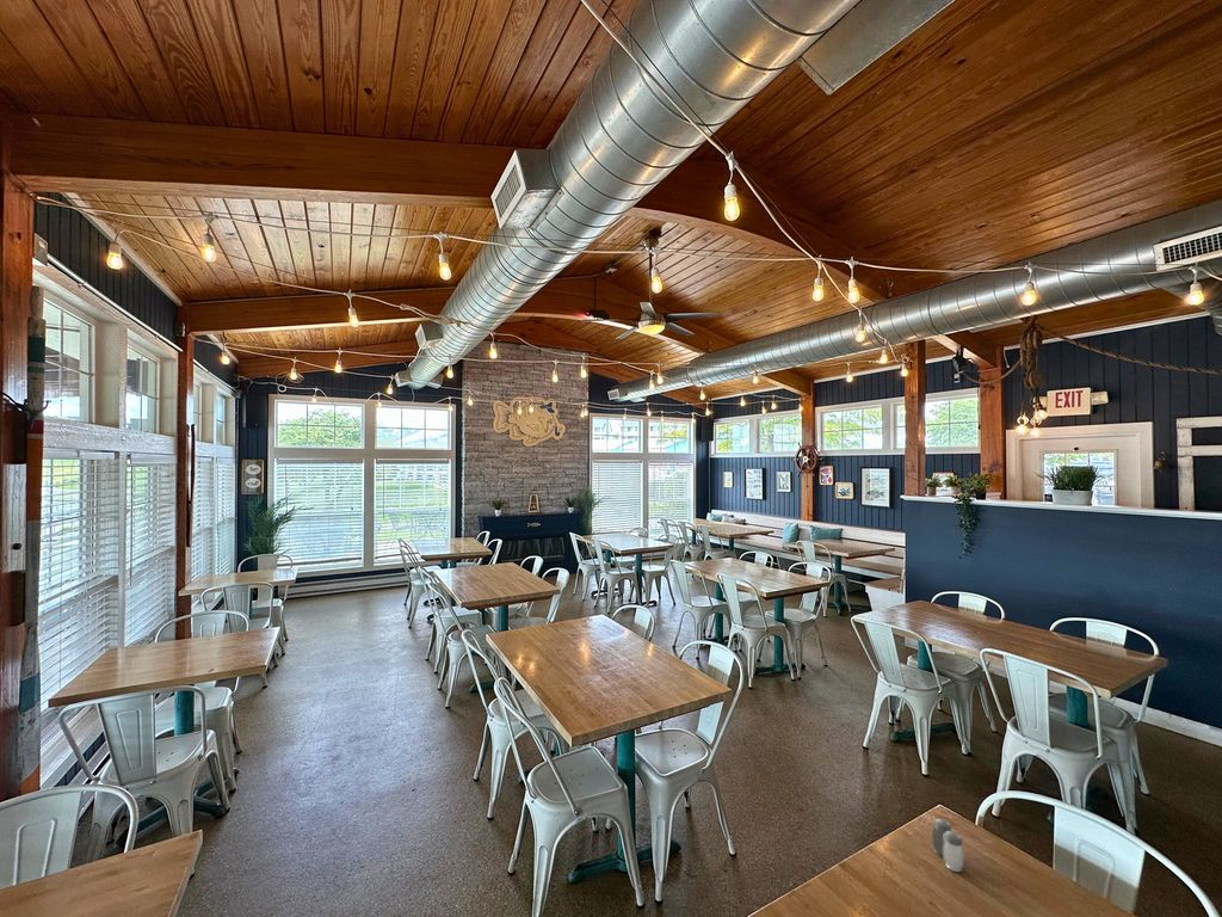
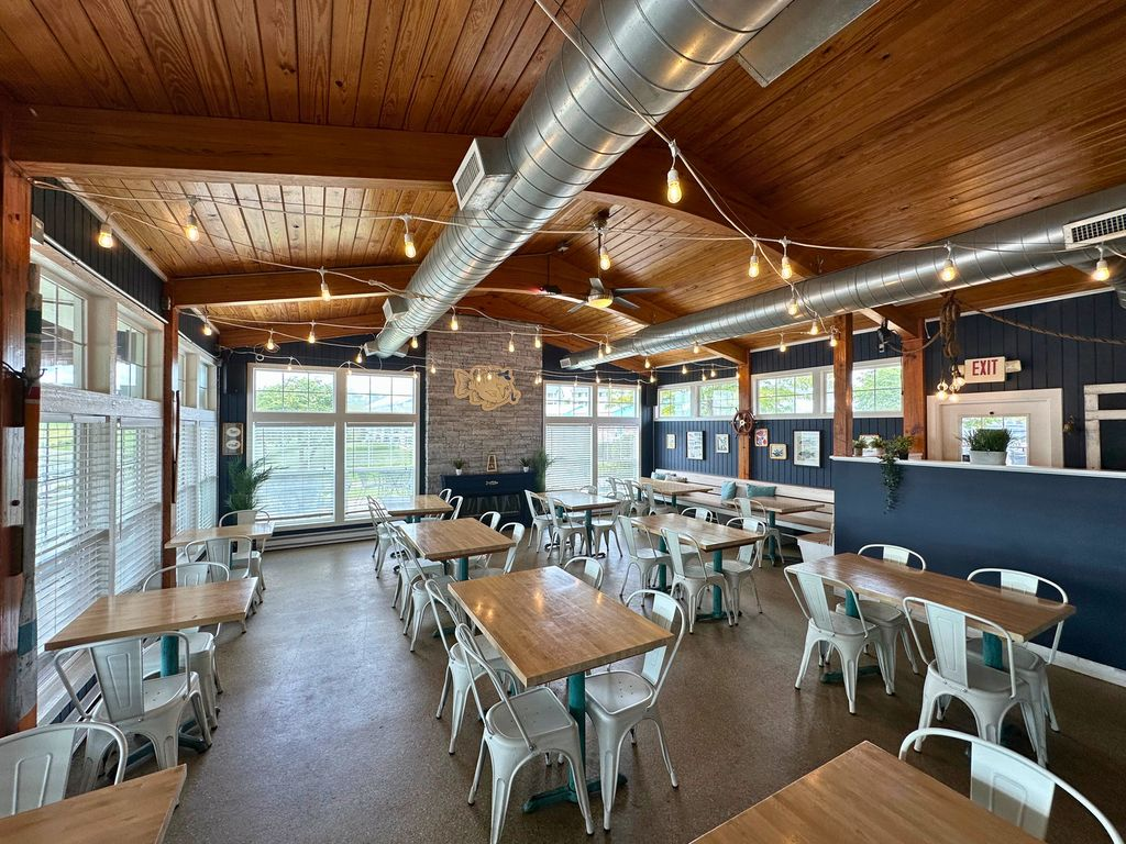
- salt and pepper shaker (948, 843)
